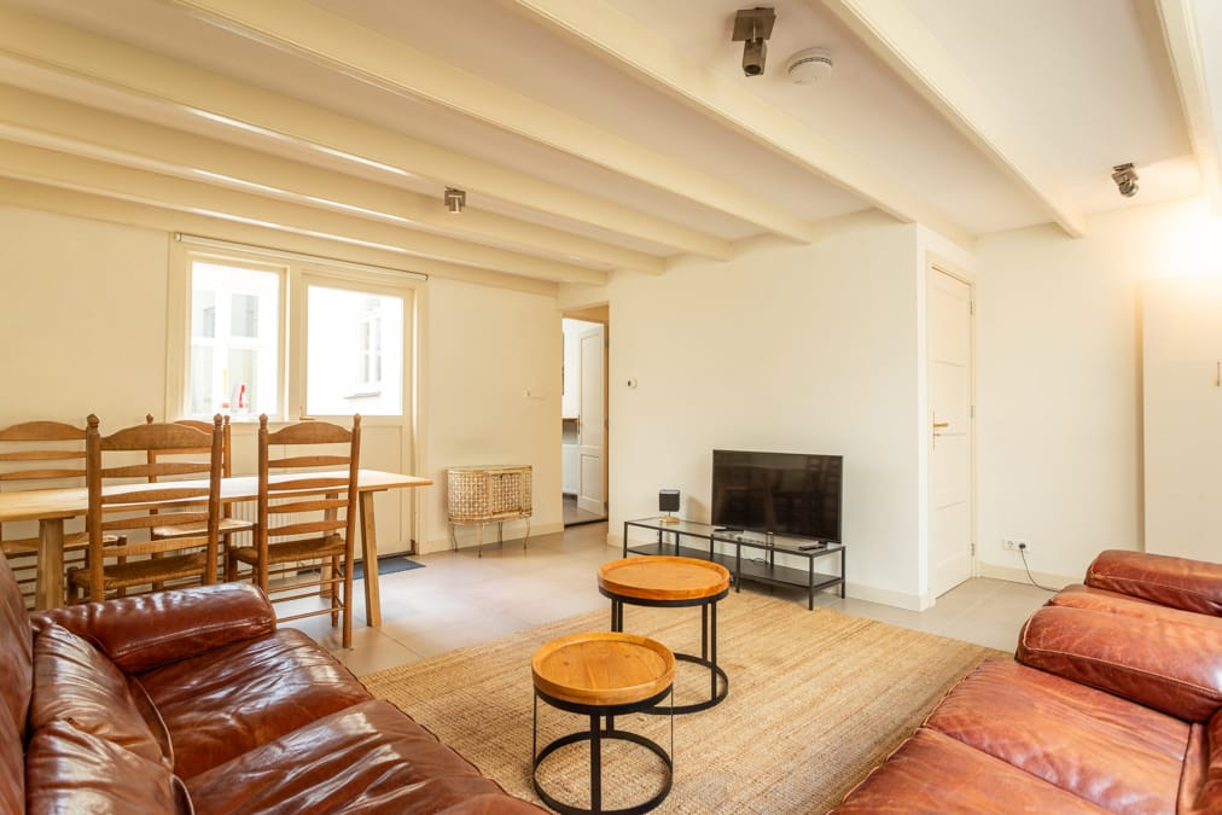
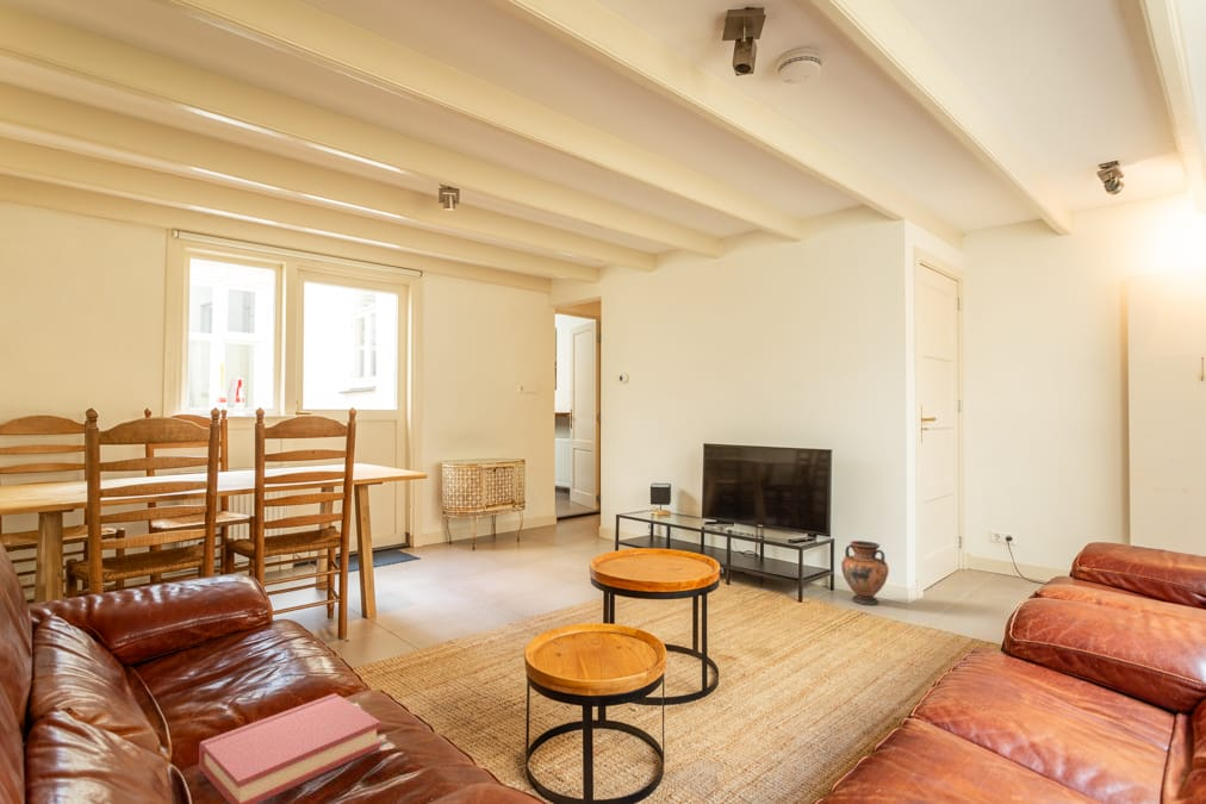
+ hardback book (292, 743)
+ vase (864, 572)
